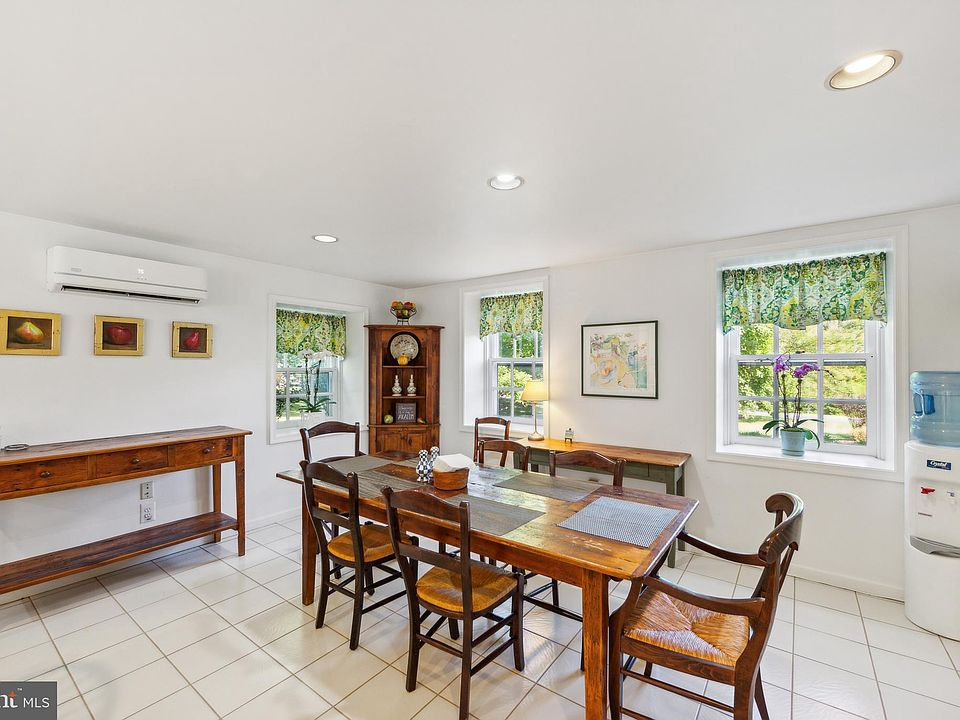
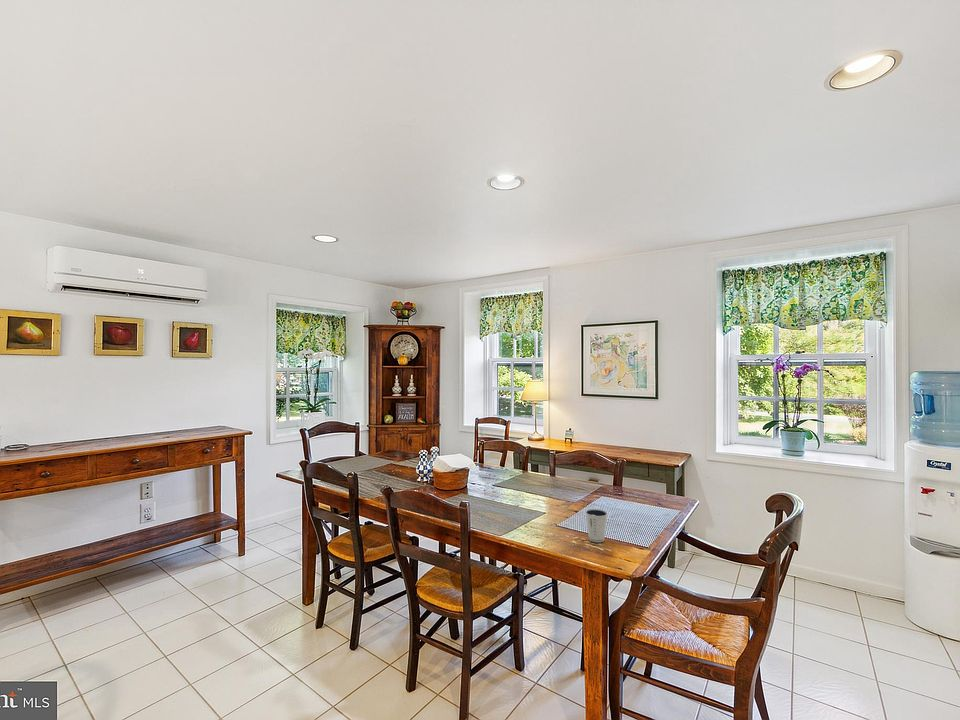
+ dixie cup (596, 526)
